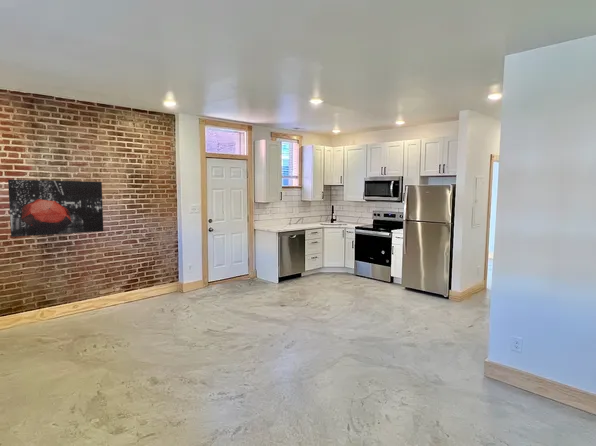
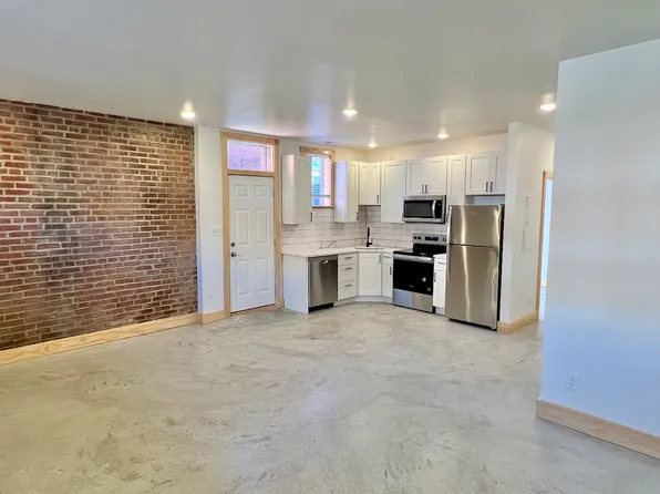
- wall art (59, 207)
